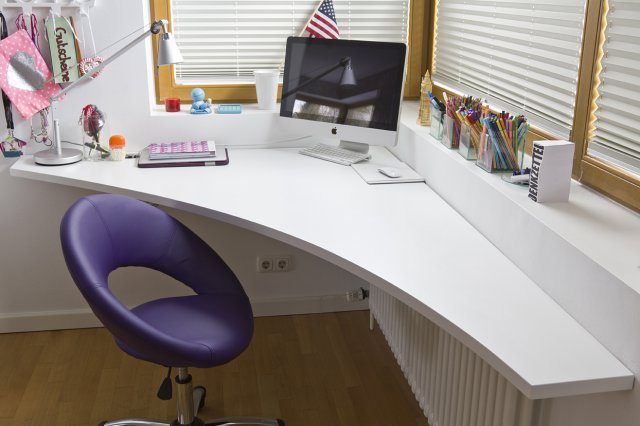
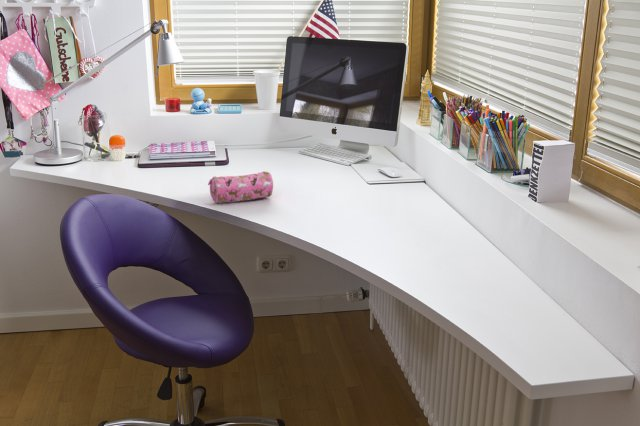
+ pencil case (241, 186)
